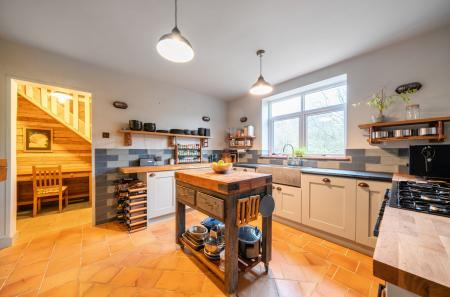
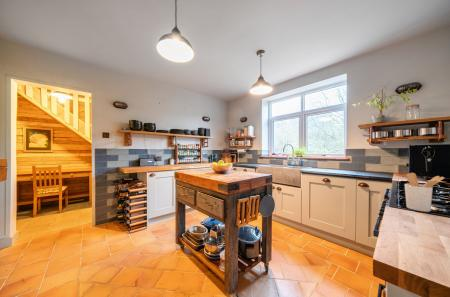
+ utensil holder (424, 191)
